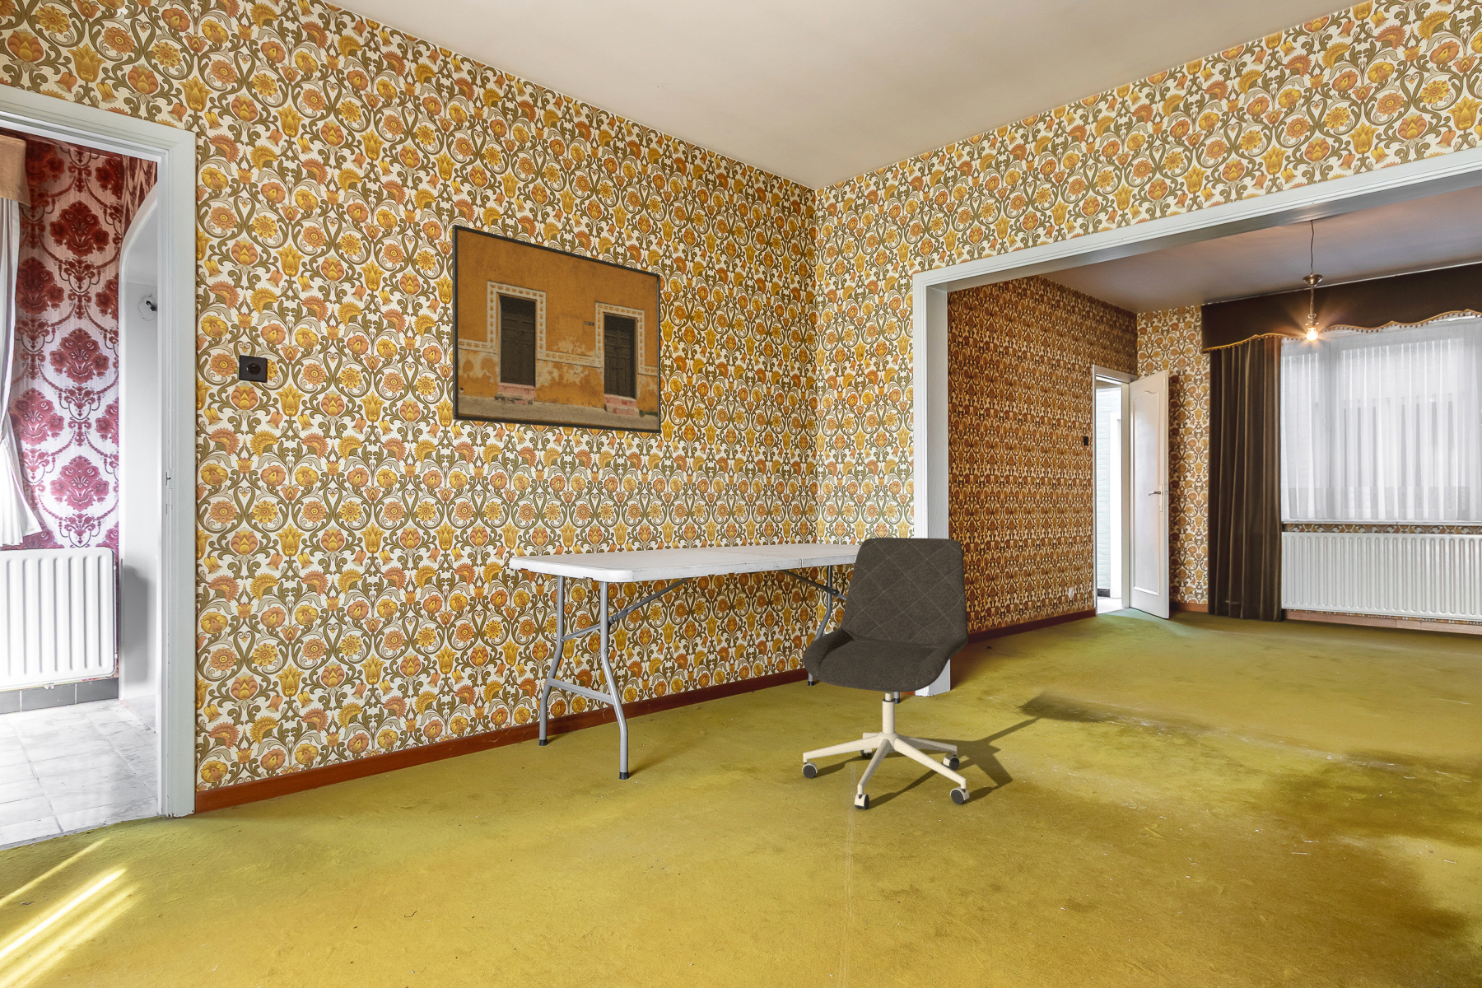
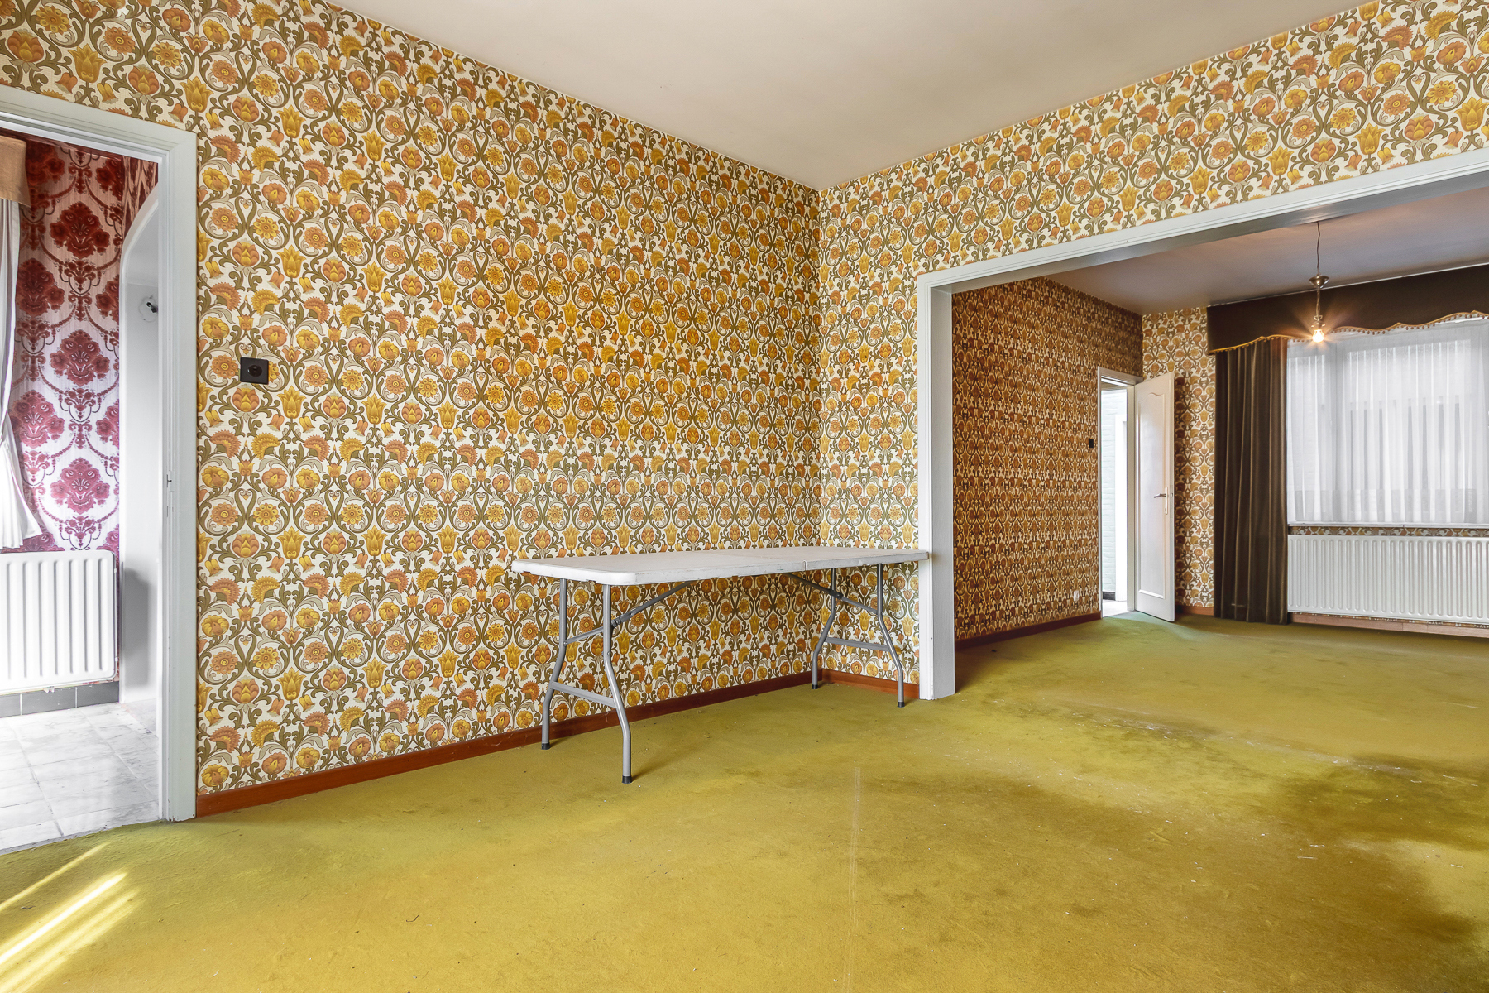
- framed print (567, 340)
- office chair (889, 661)
